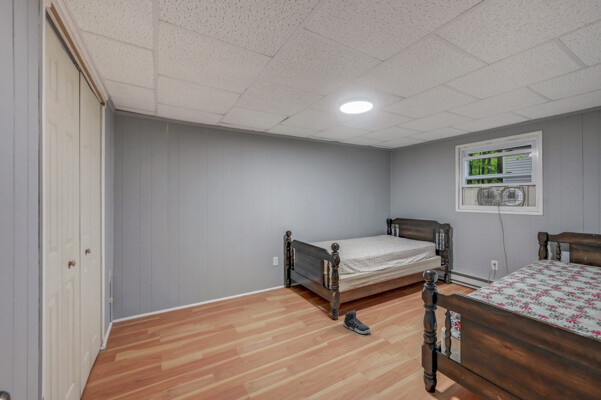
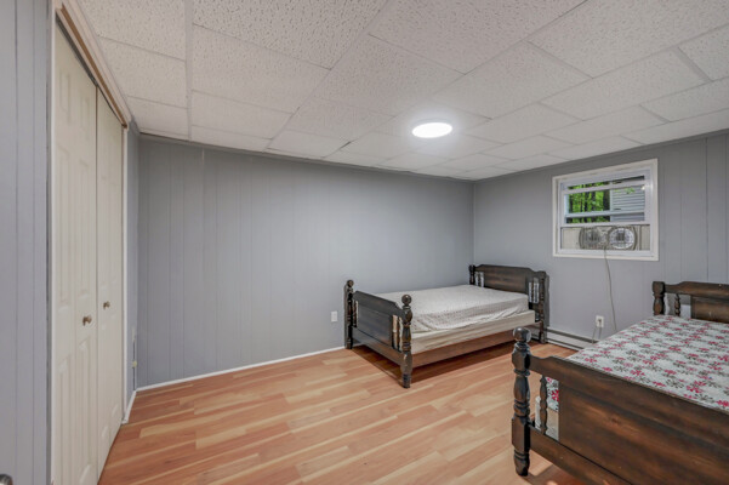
- sneaker (356, 321)
